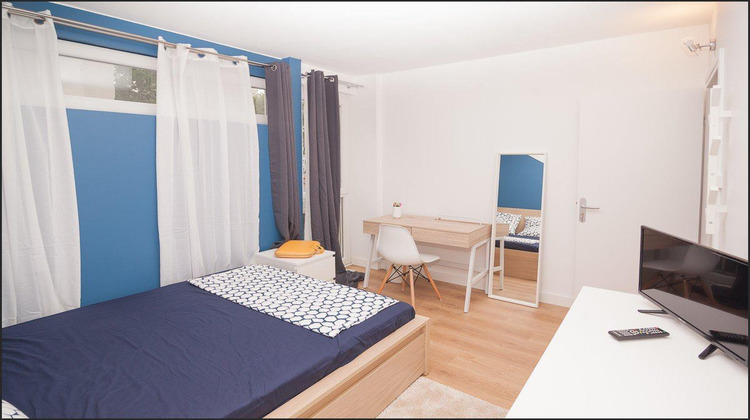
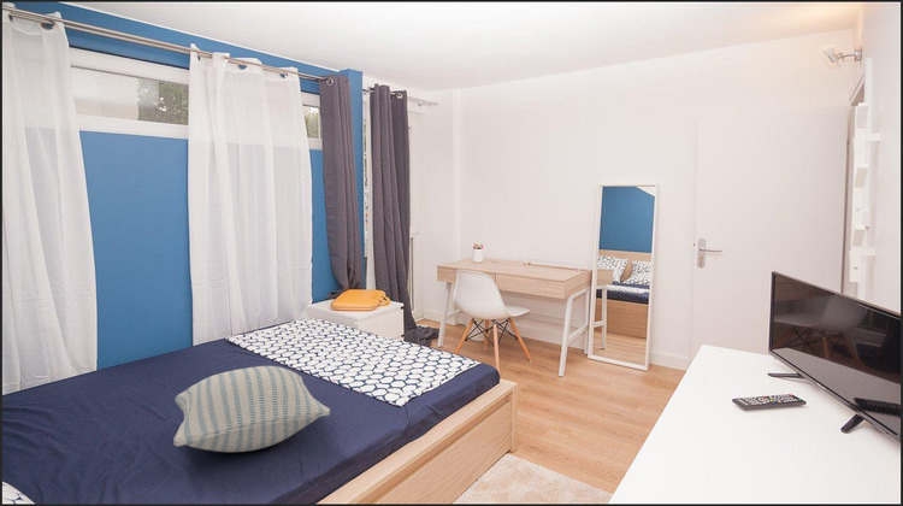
+ pillow (248, 405)
